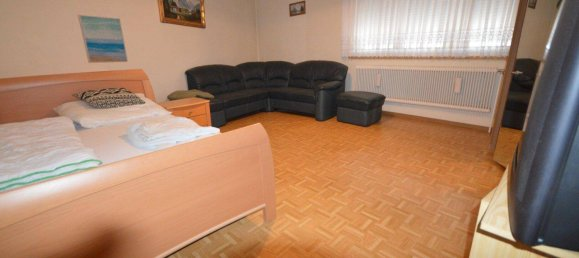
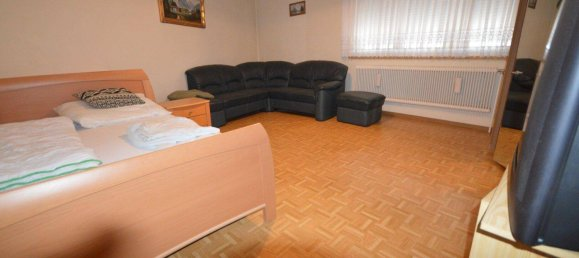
- wall art (104, 40)
